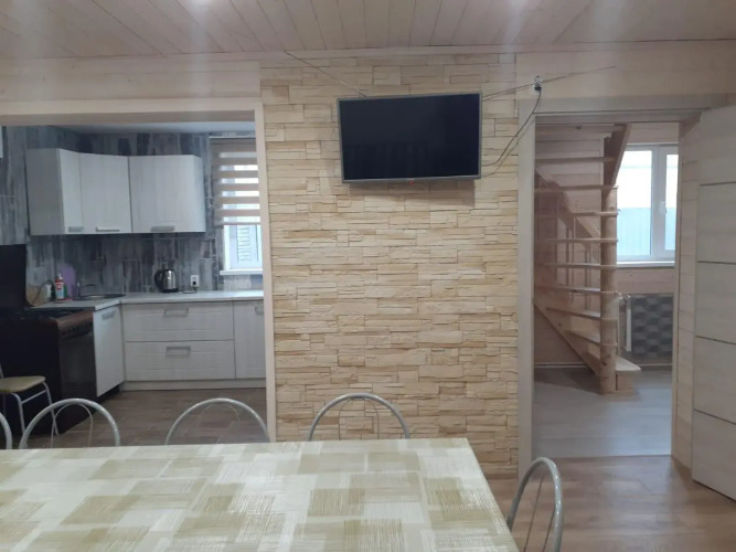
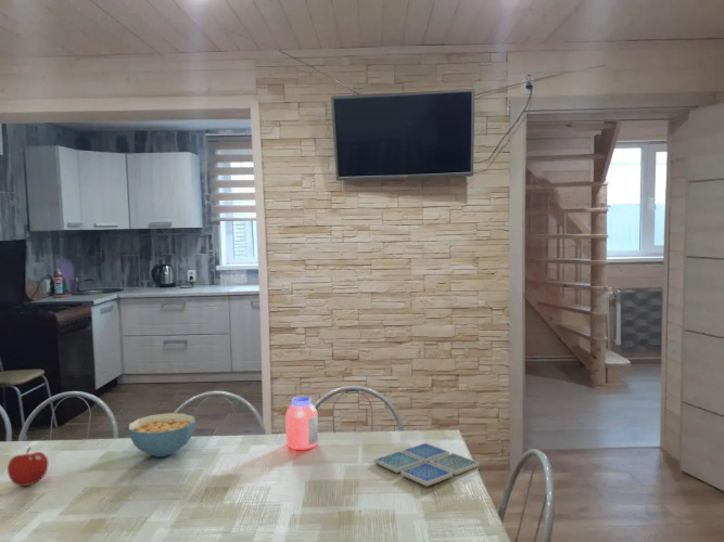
+ drink coaster (425, 462)
+ jar (302, 422)
+ cereal bowl (163, 437)
+ fruit (27, 466)
